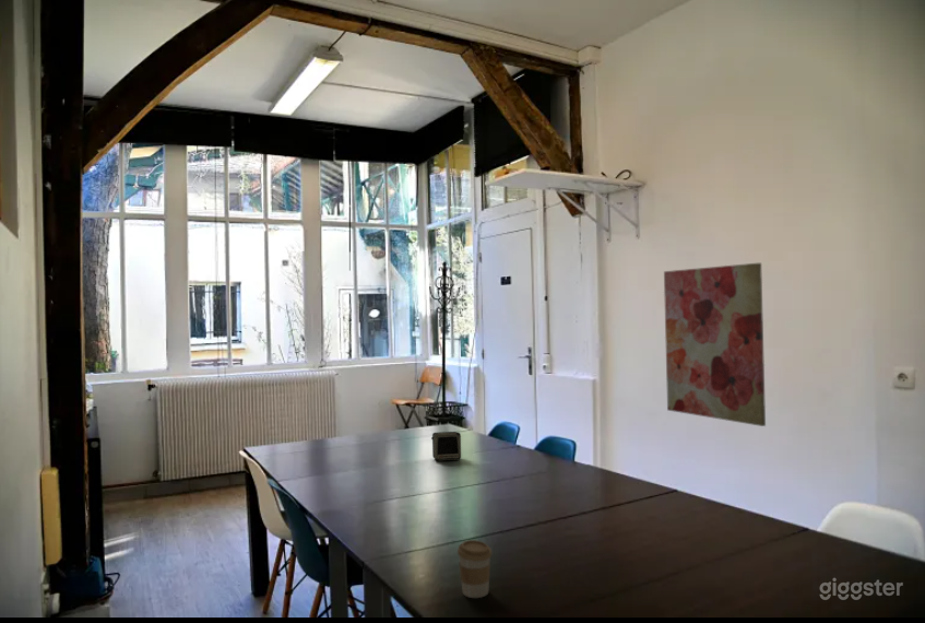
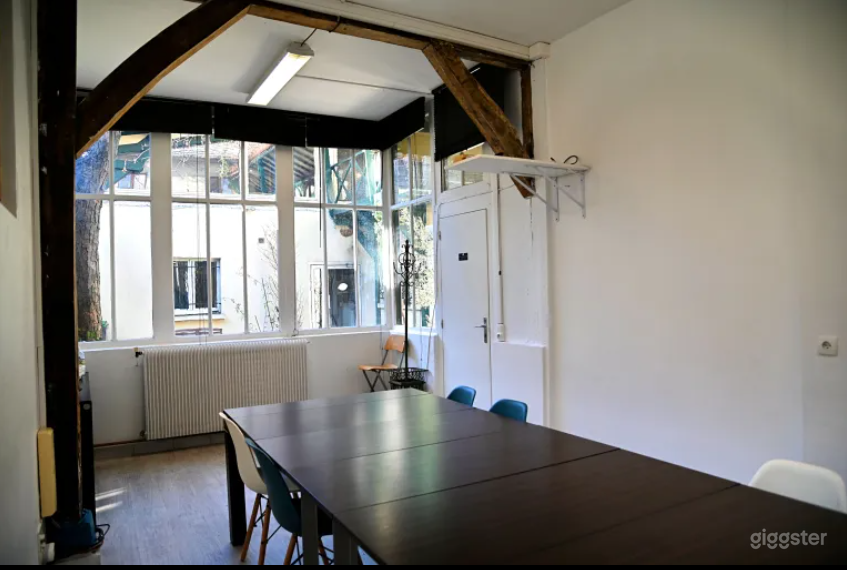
- wall art (710, 342)
- coffee cup (474, 567)
- speaker (447, 445)
